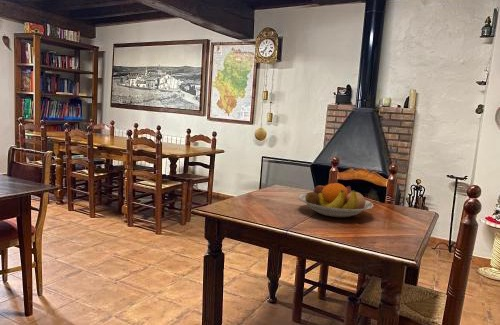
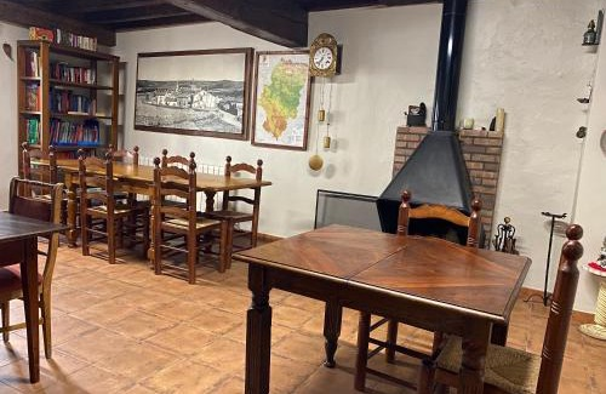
- fruit bowl (335, 197)
